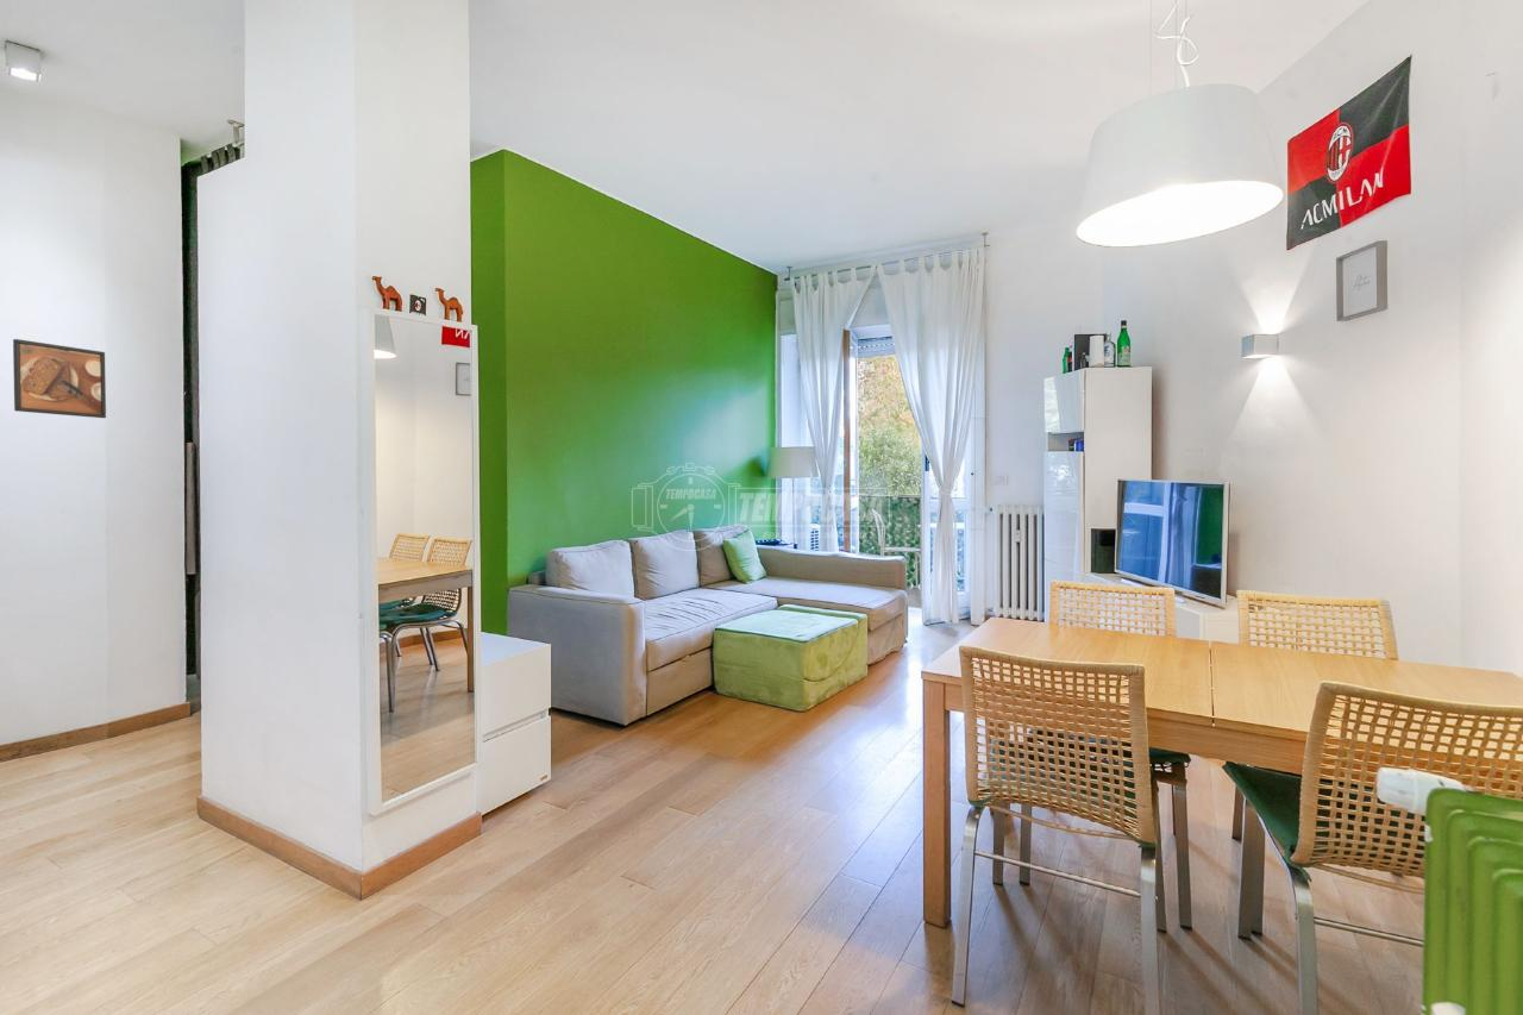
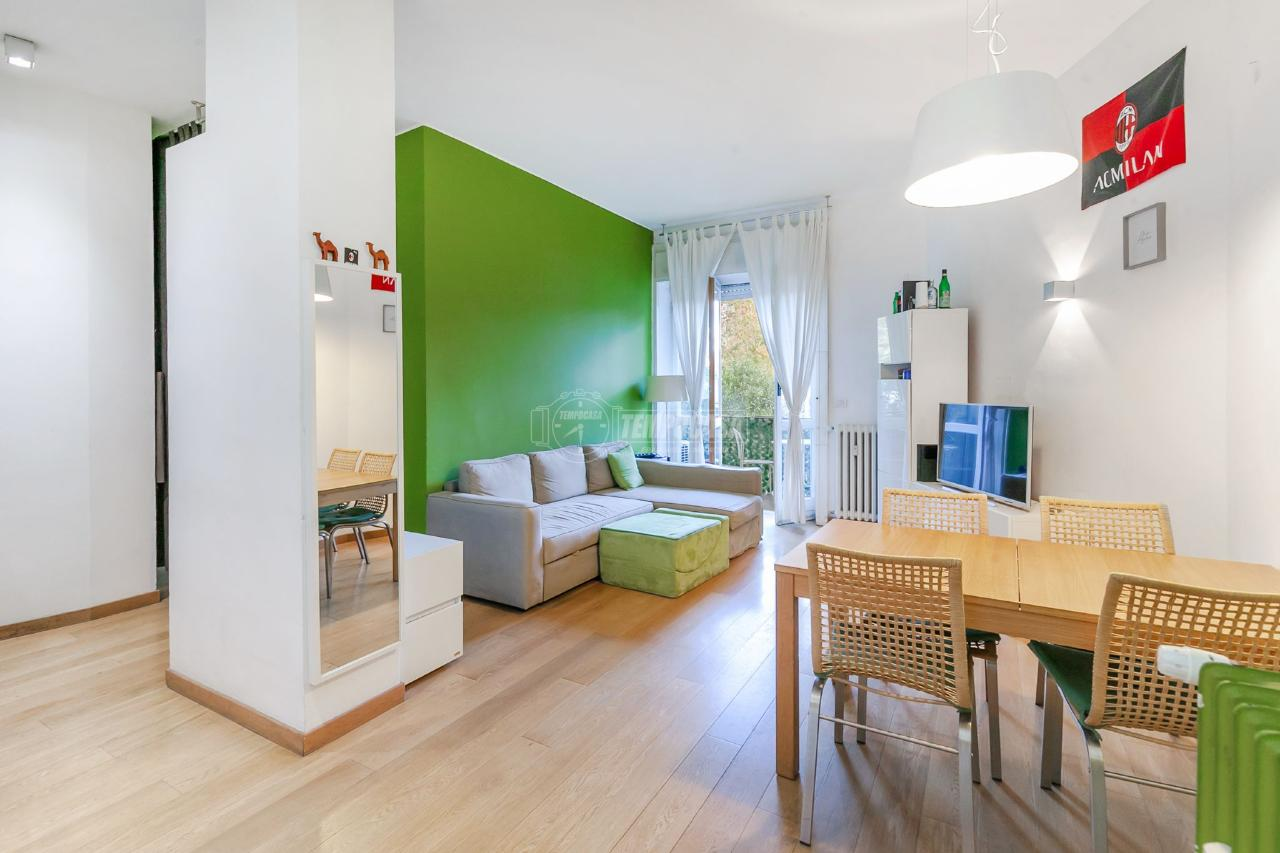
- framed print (61, 380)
